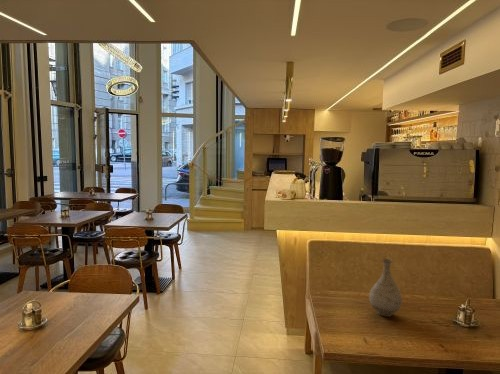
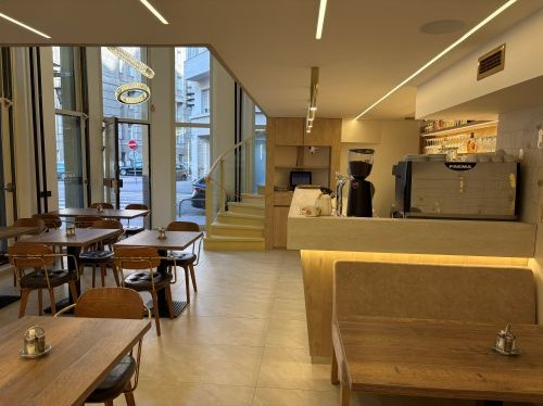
- vase (385, 287)
